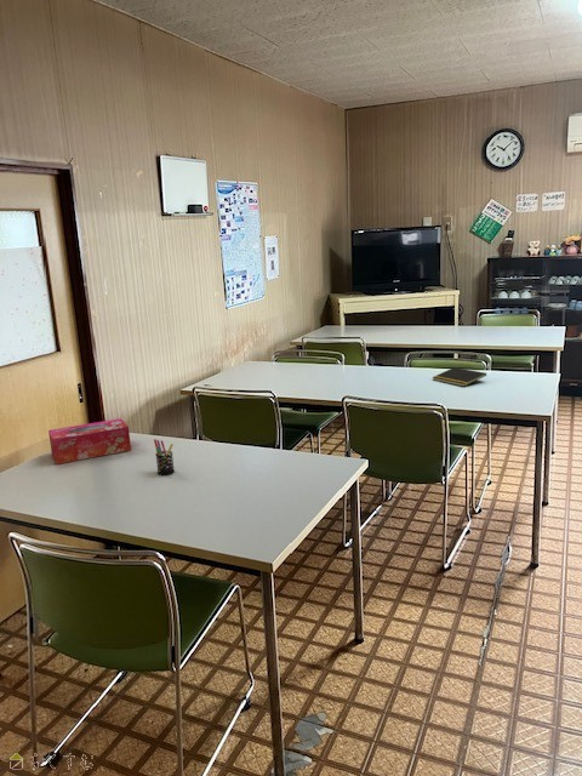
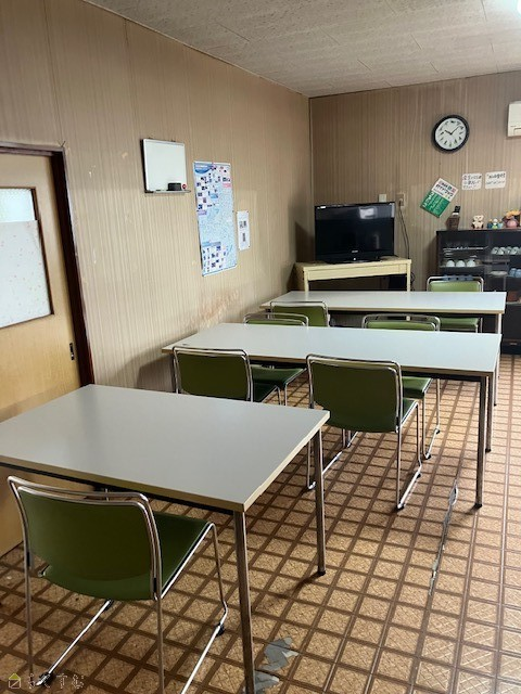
- tissue box (90, 440)
- pen holder (162, 456)
- notepad (458, 376)
